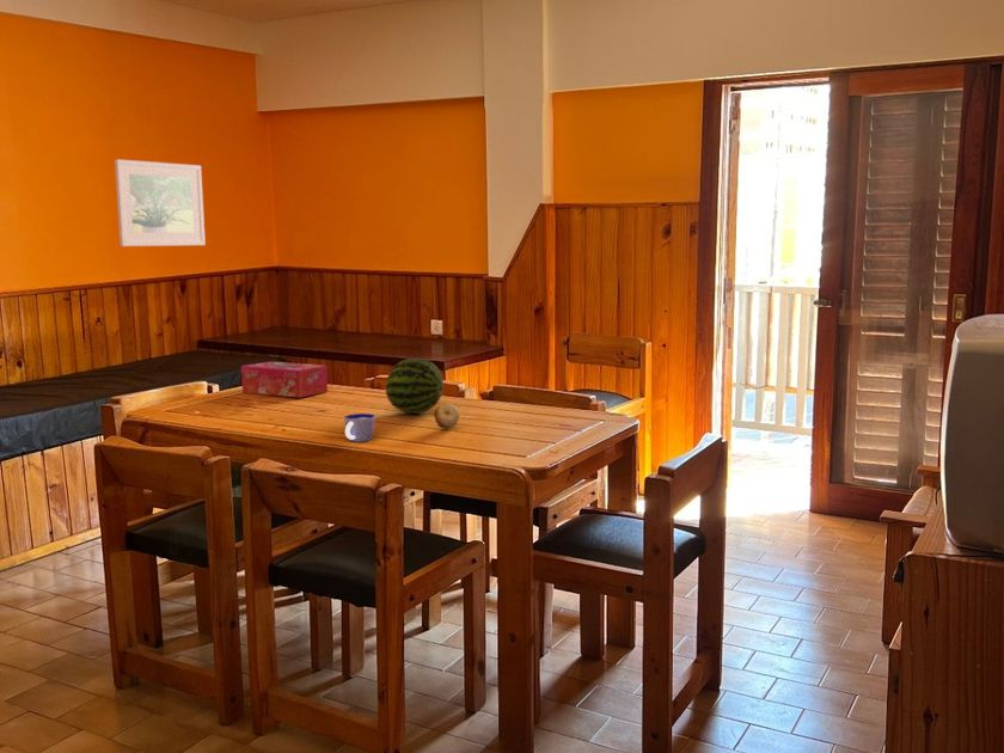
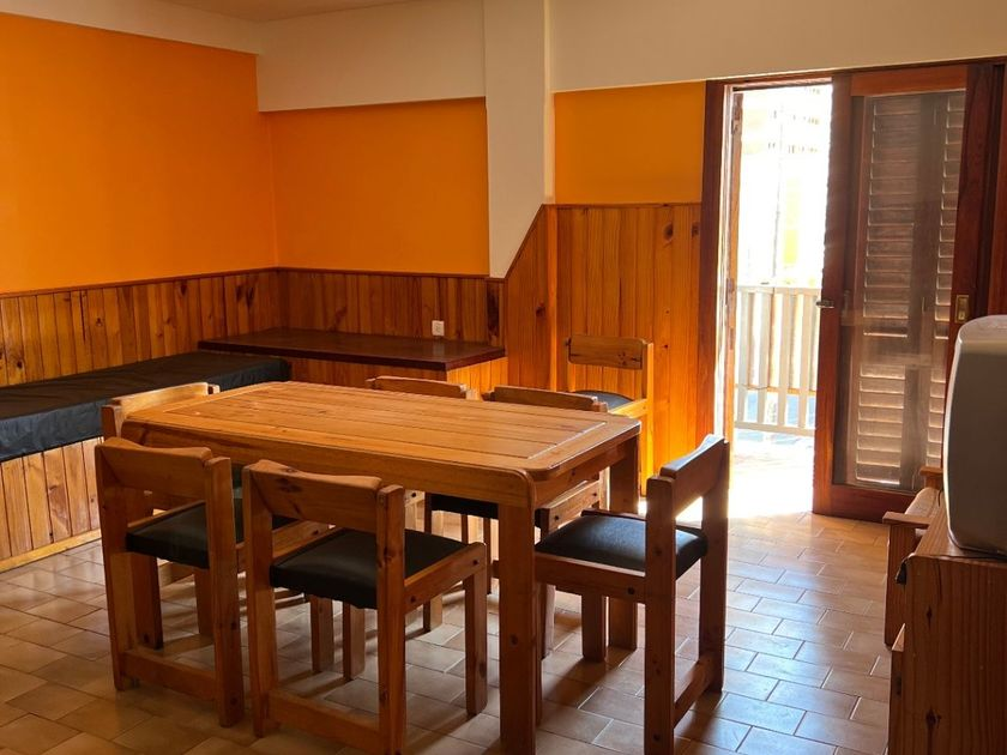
- fruit (414, 385)
- fruit (447, 416)
- tissue box (284, 378)
- cup (357, 428)
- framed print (161, 204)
